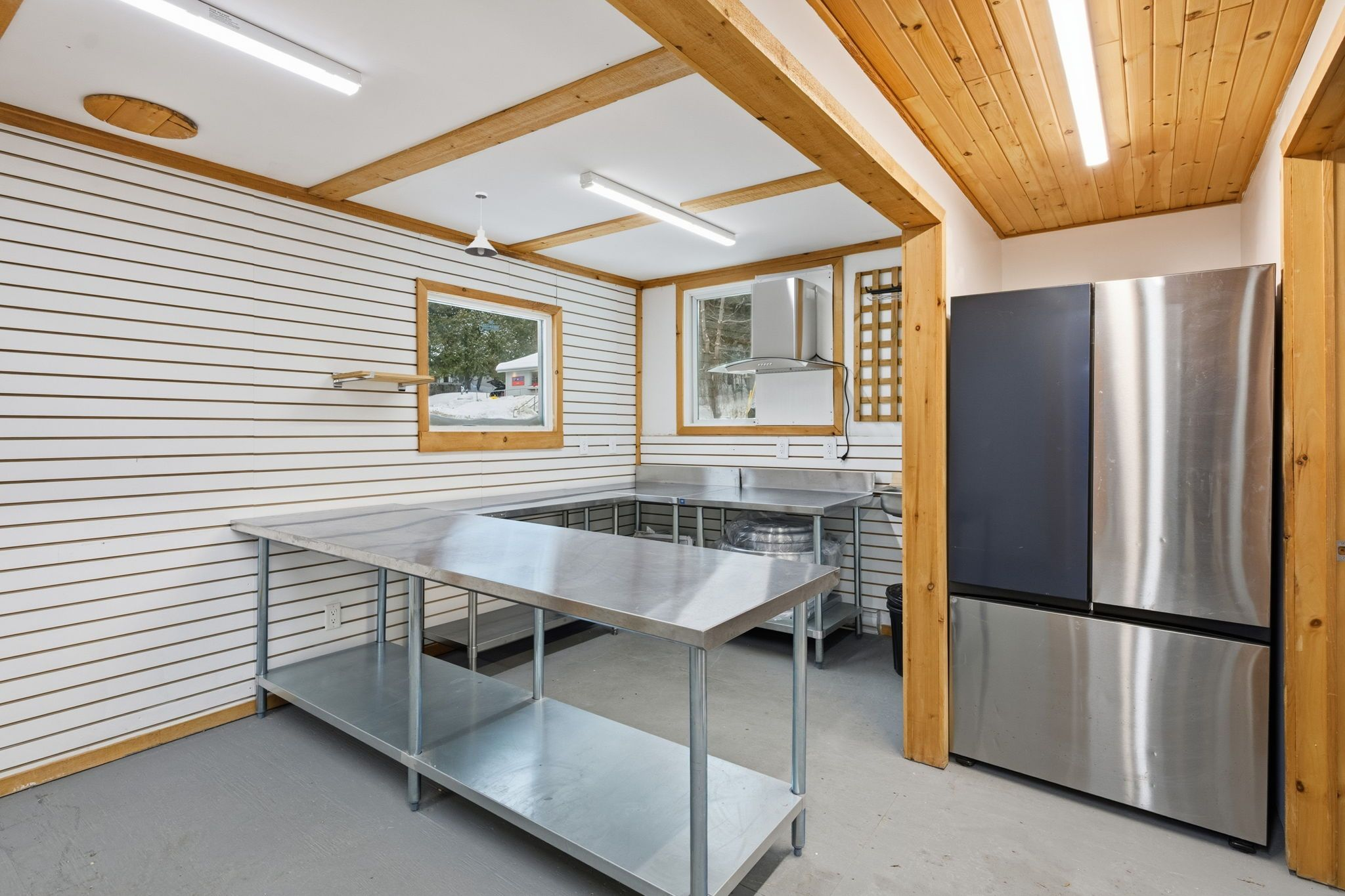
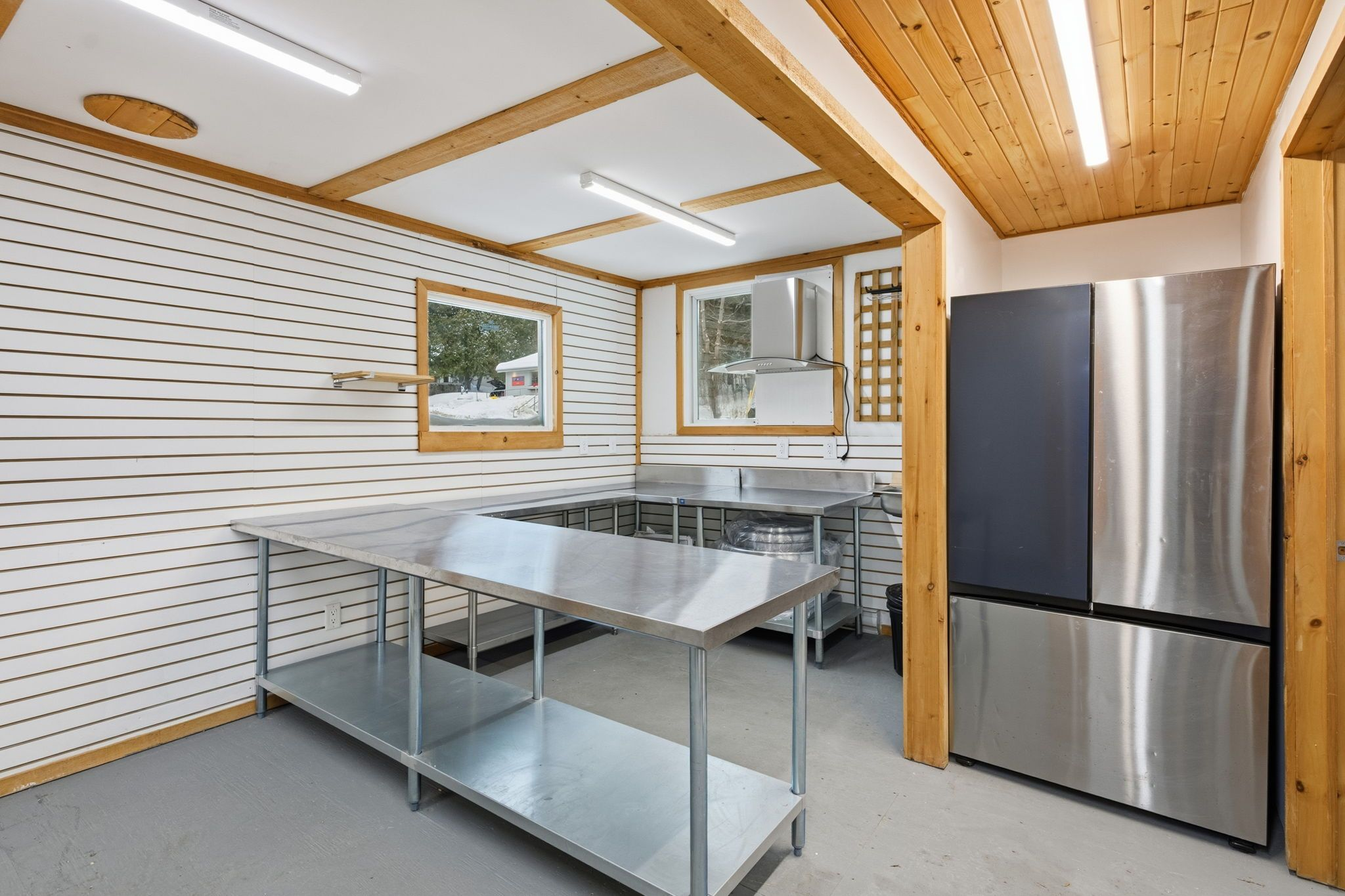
- pendant light (481, 224)
